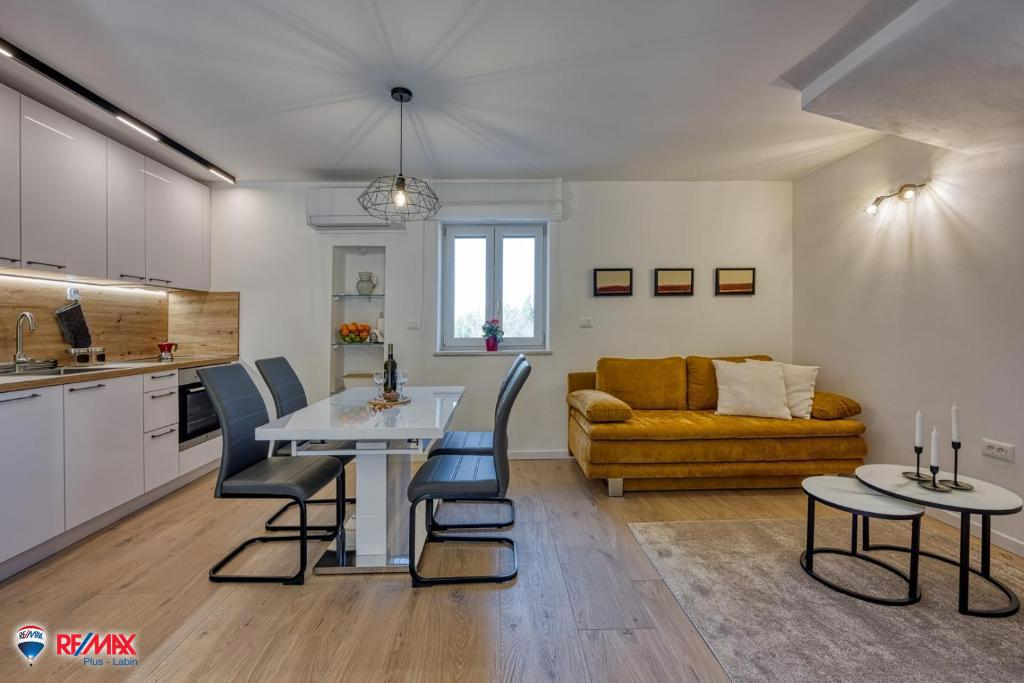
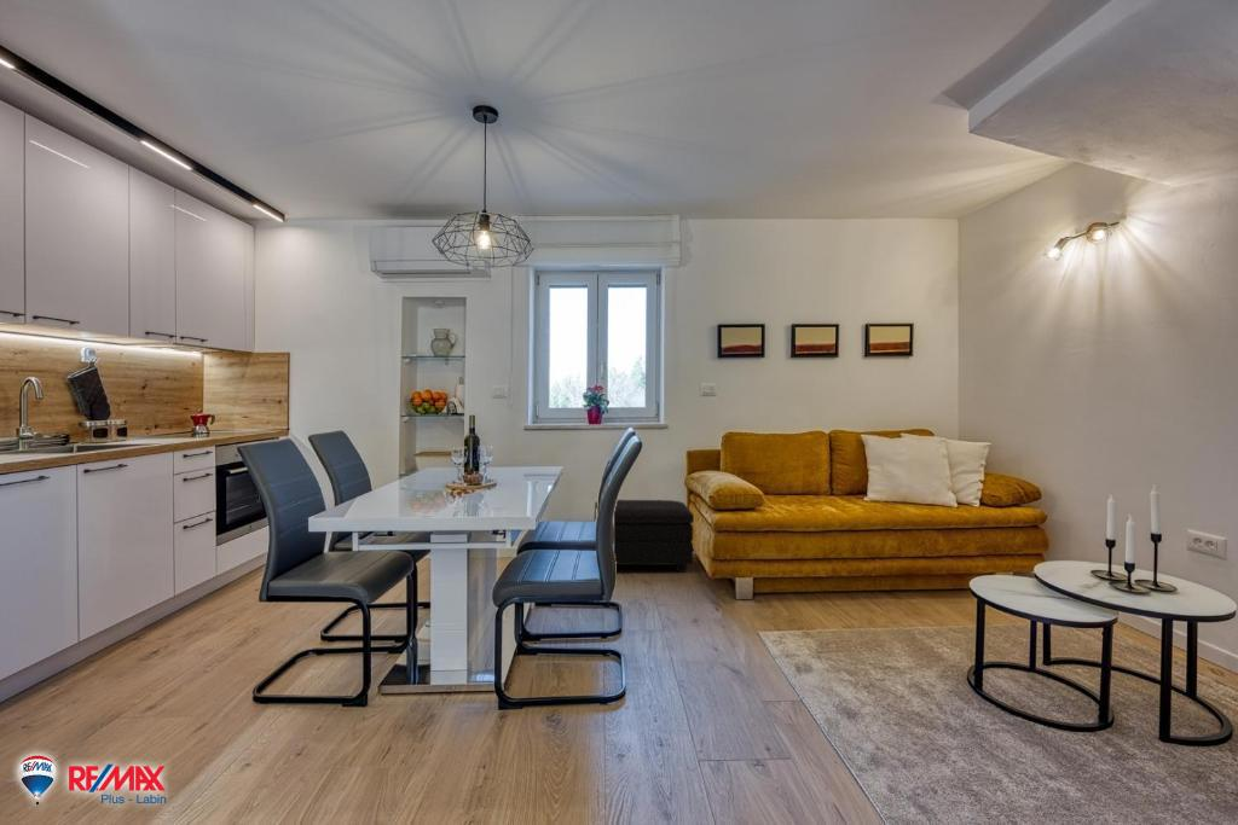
+ footstool (641, 533)
